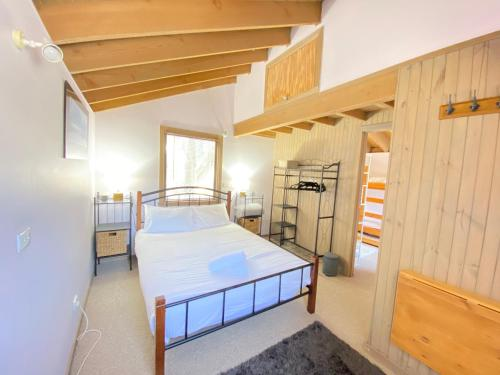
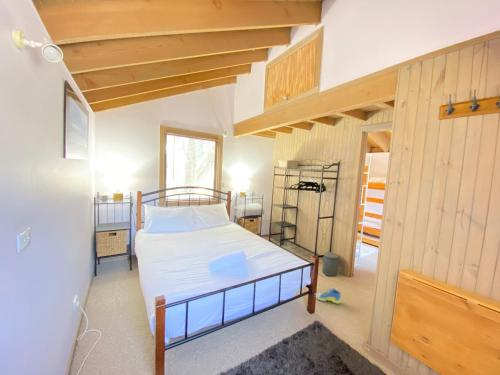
+ sneaker (328, 293)
